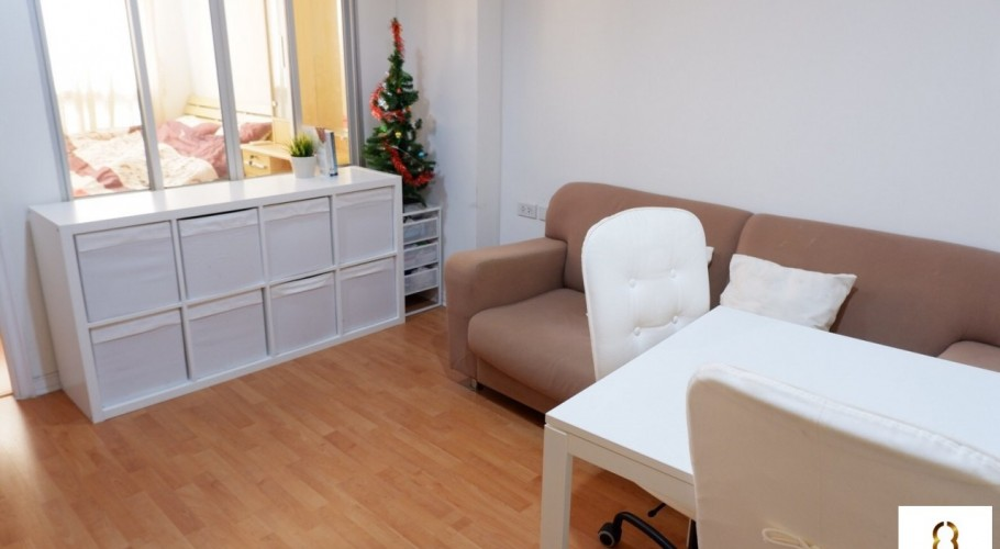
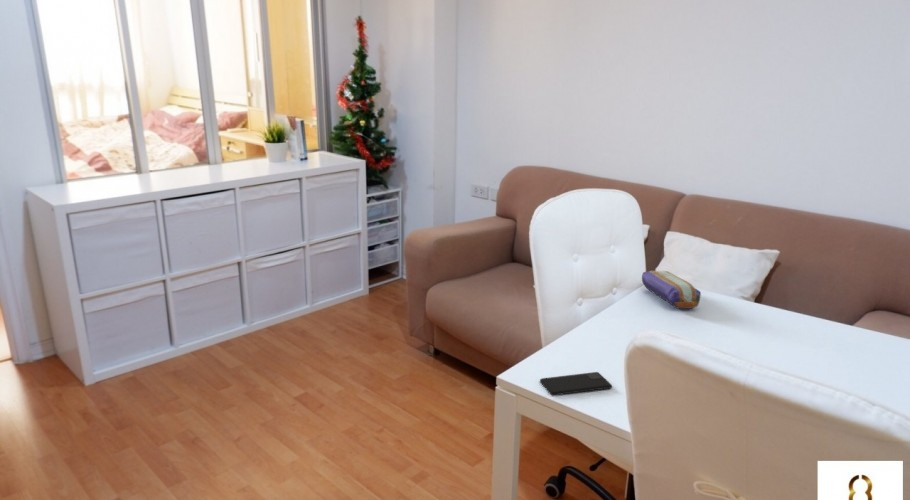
+ pencil case (669, 288)
+ smartphone (575, 382)
